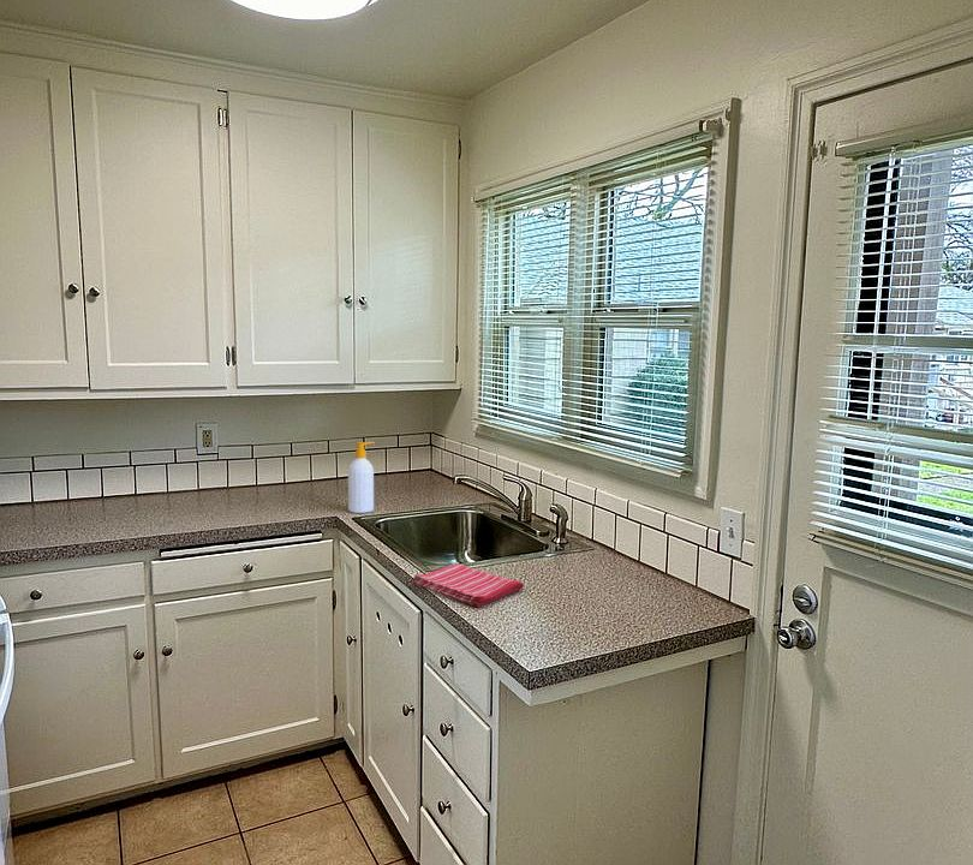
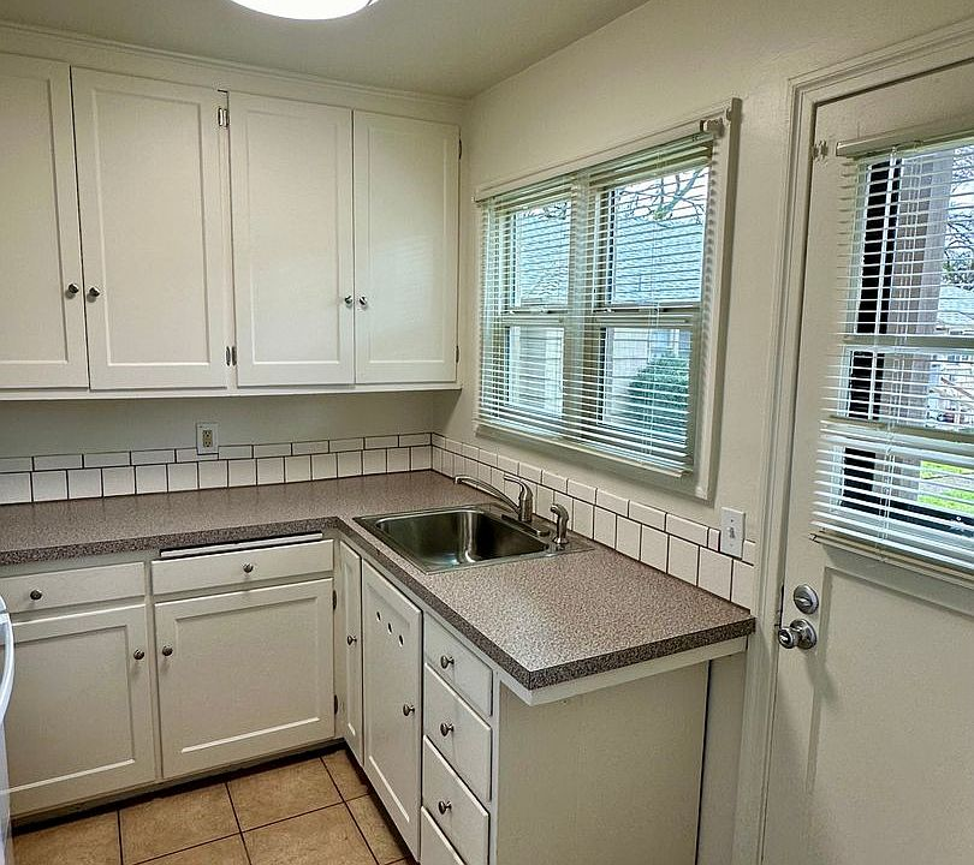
- soap bottle (362, 476)
- dish towel (467, 581)
